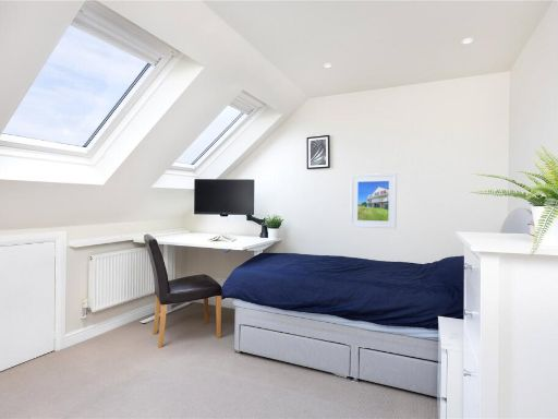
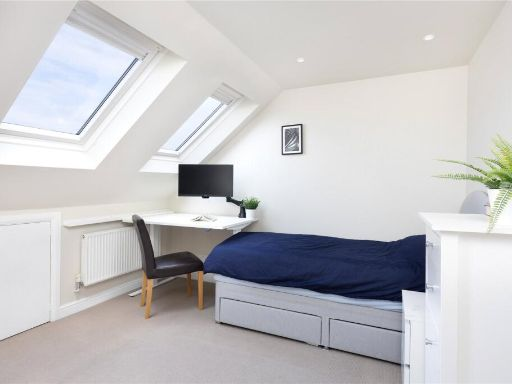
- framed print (373, 201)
